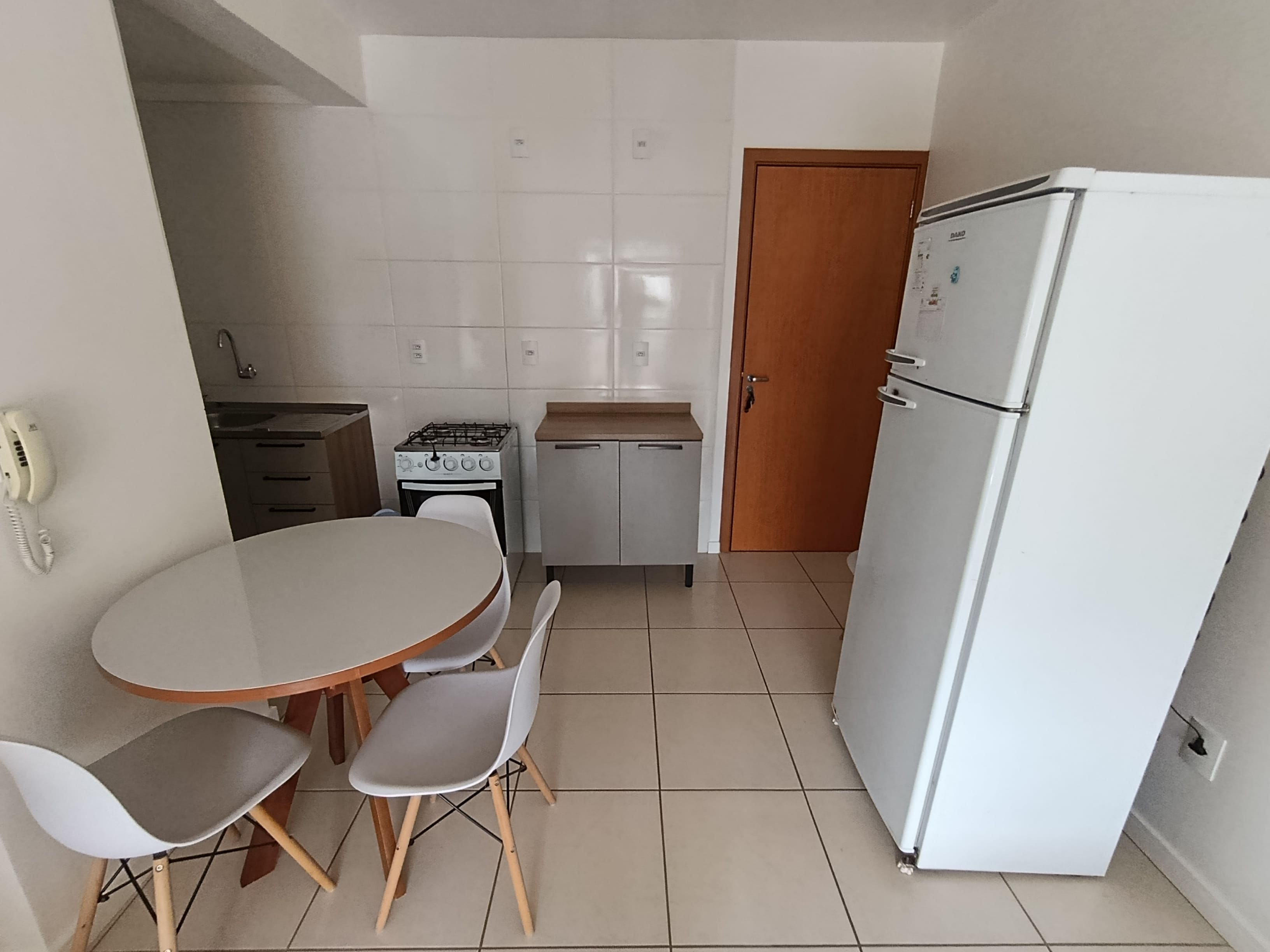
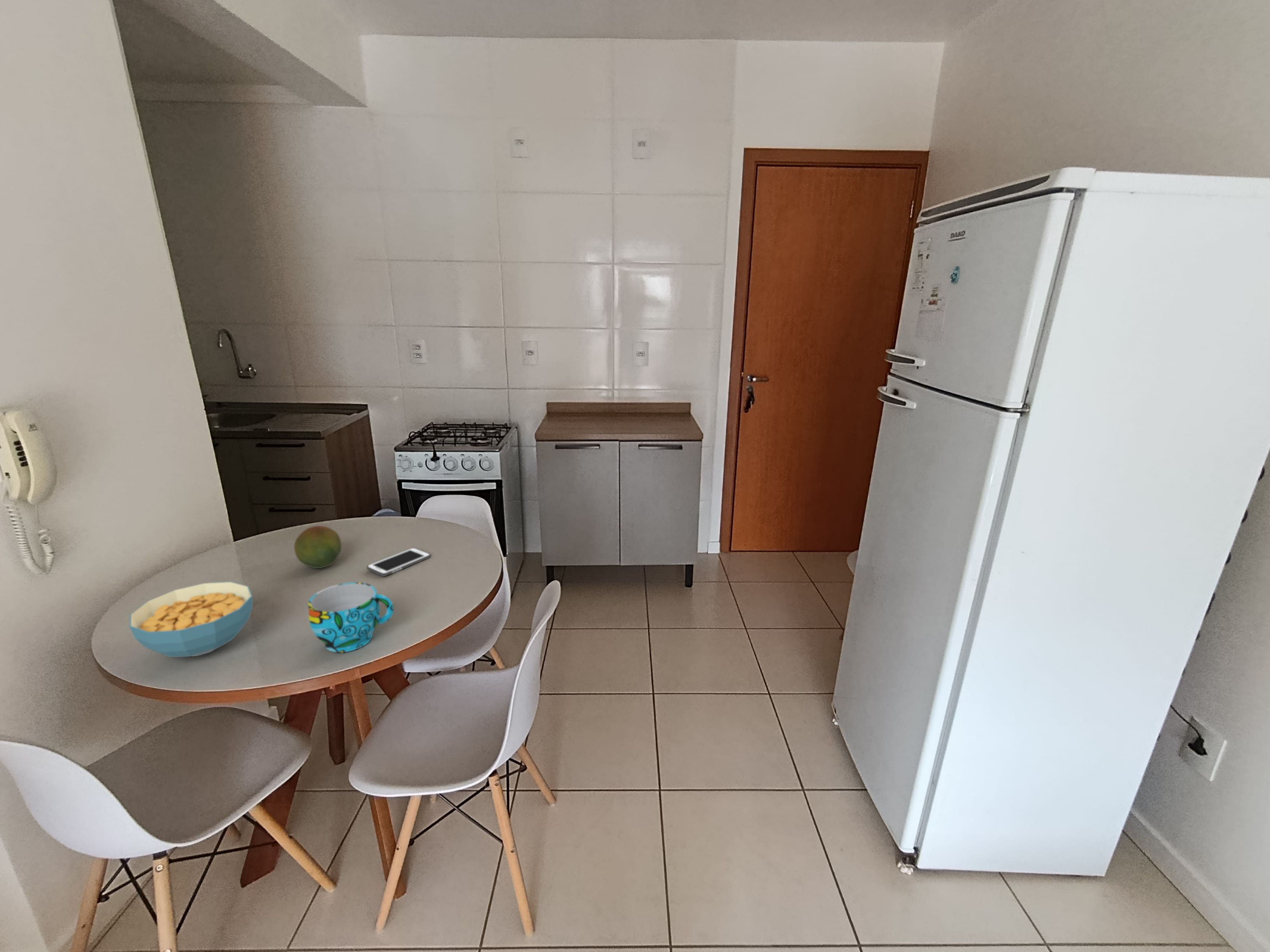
+ cereal bowl (198, 626)
+ fruit (320, 547)
+ cell phone (399, 561)
+ cup (350, 617)
